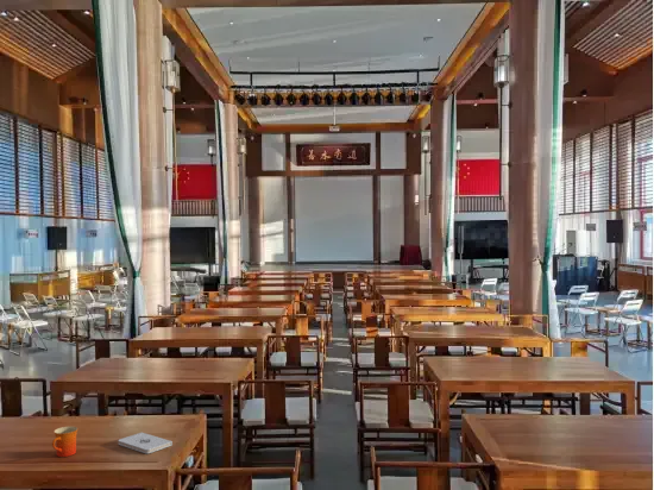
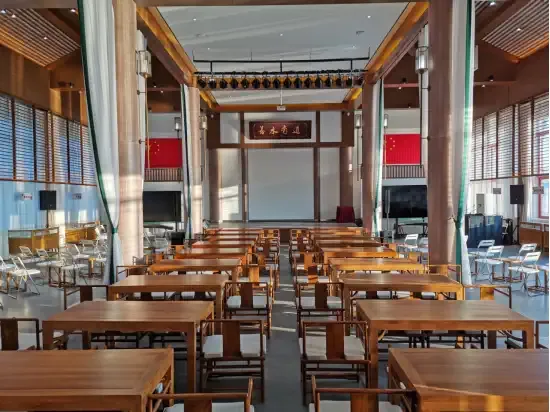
- notepad (144, 442)
- mug (65, 442)
